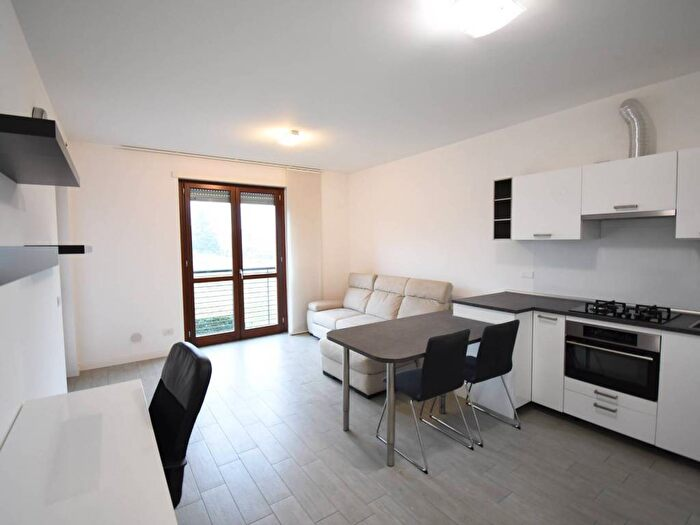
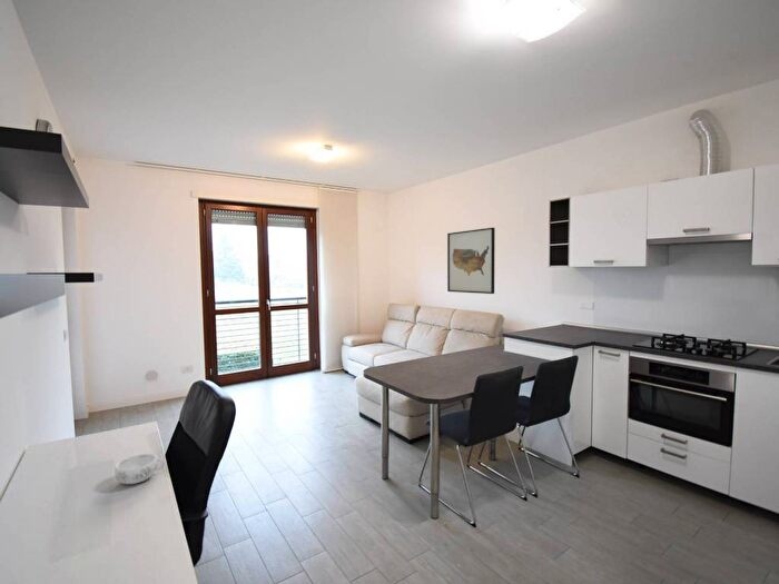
+ wall art (469, 261)
+ decorative bowl (140, 468)
